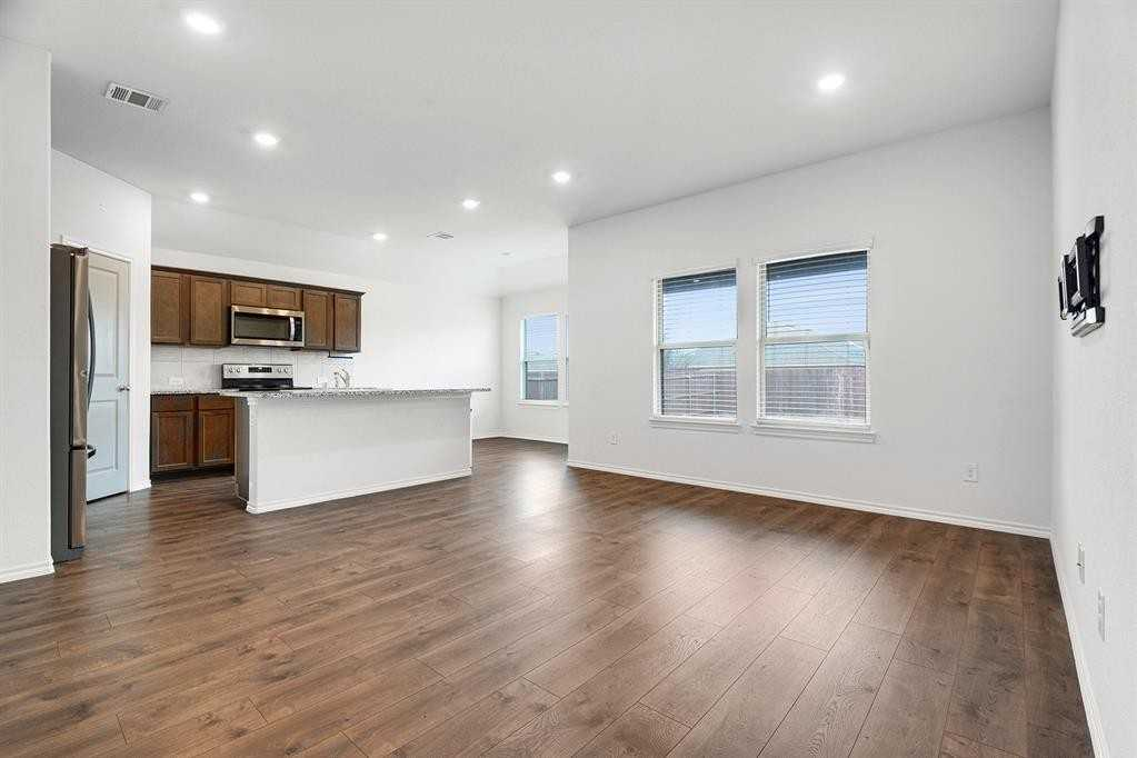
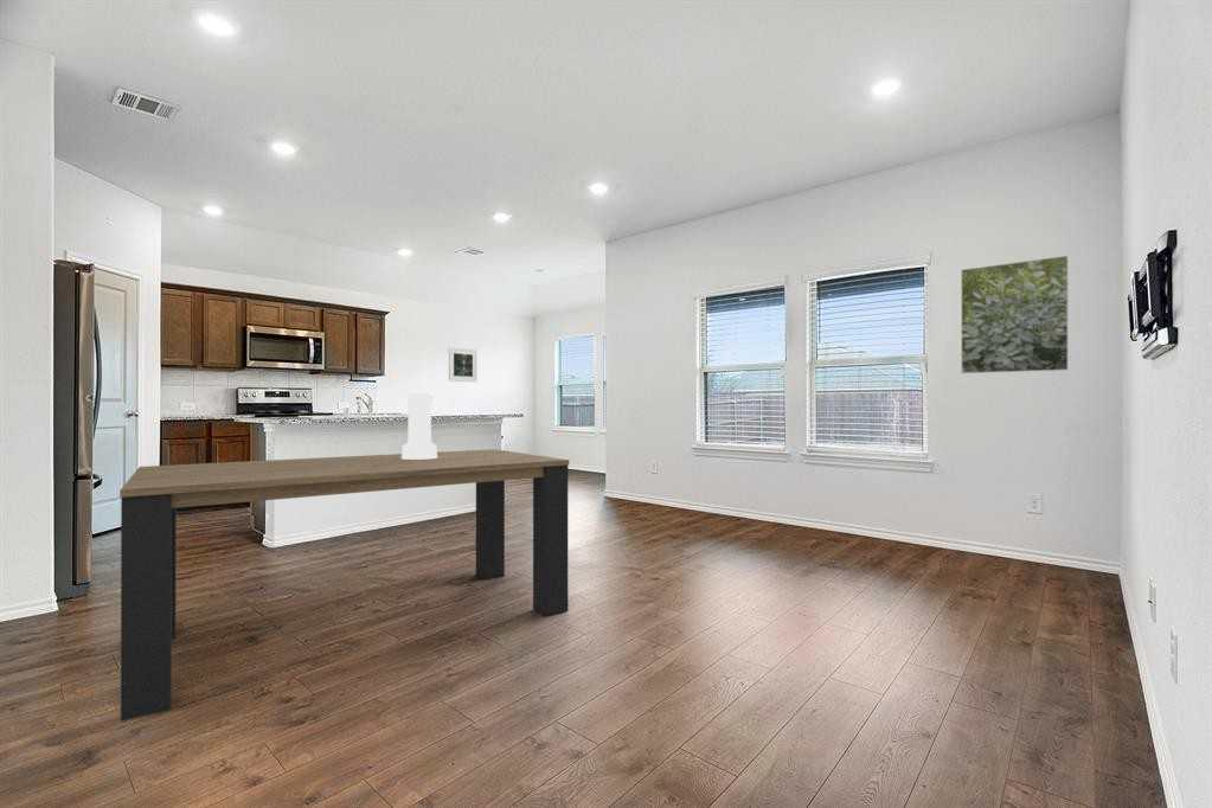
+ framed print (1012, 318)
+ dining table (361, 492)
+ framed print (462, 365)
+ vase (419, 424)
